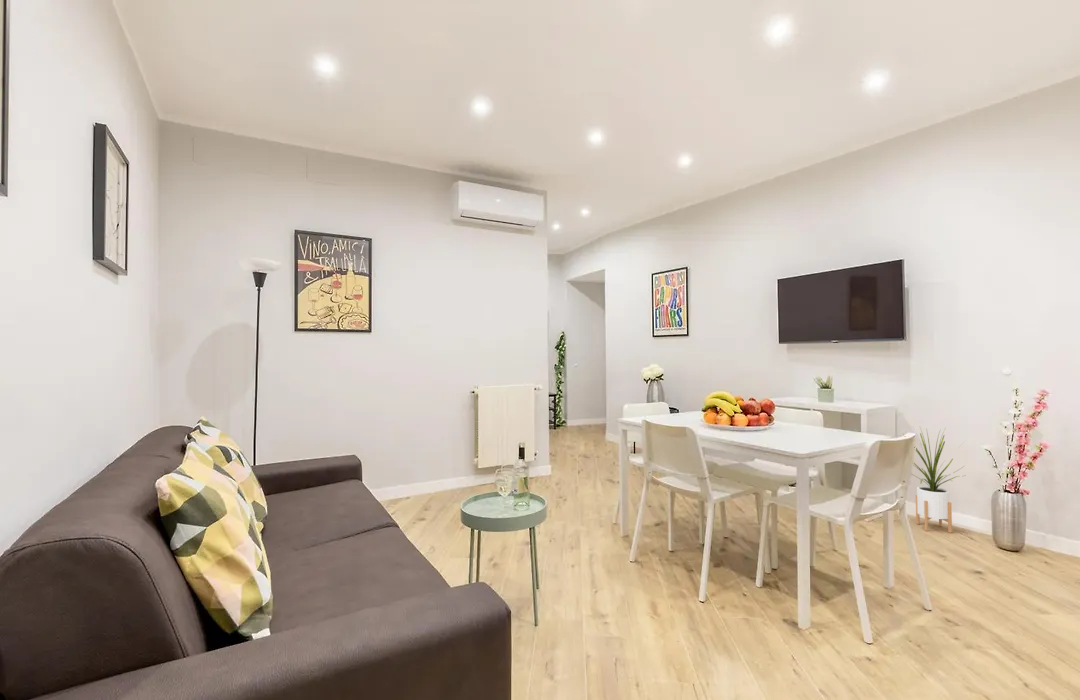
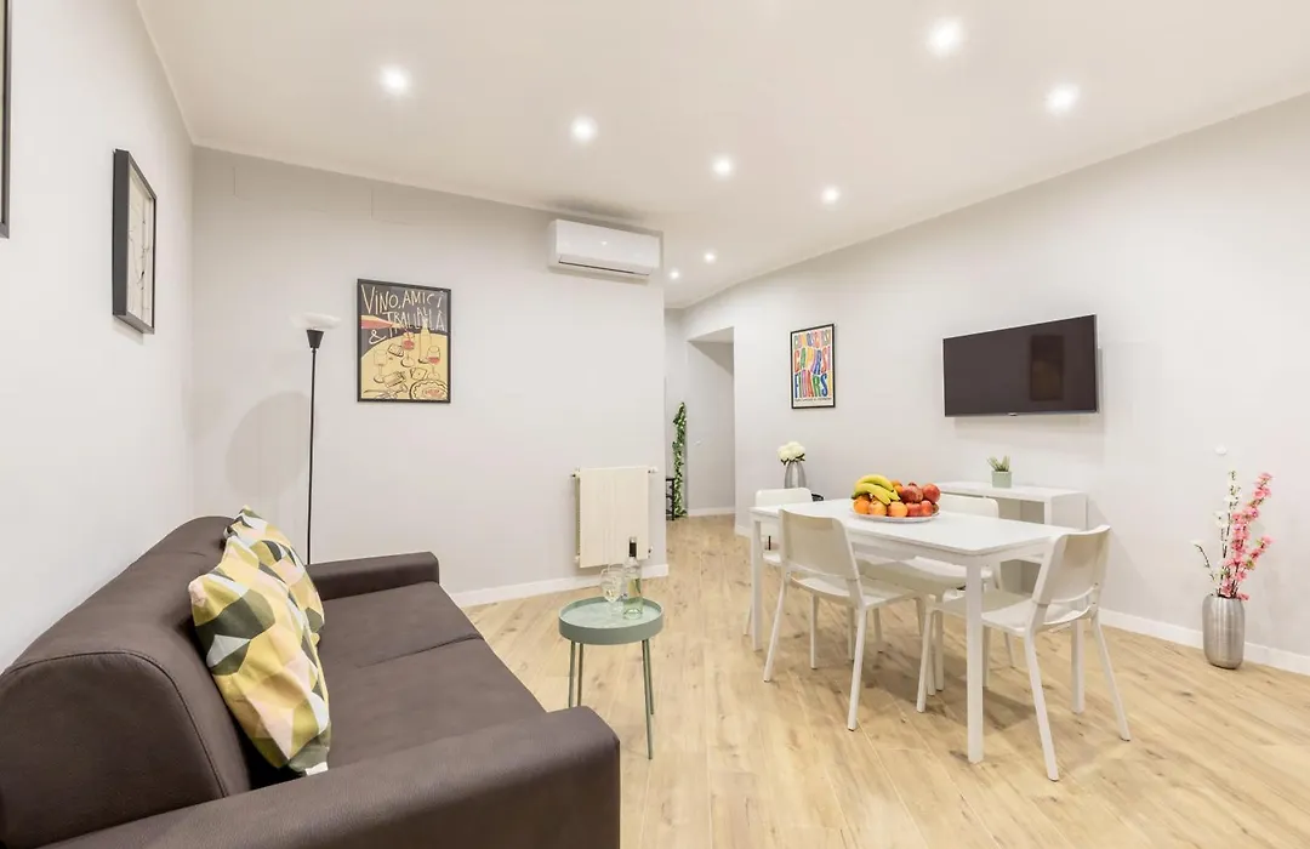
- house plant (934, 477)
